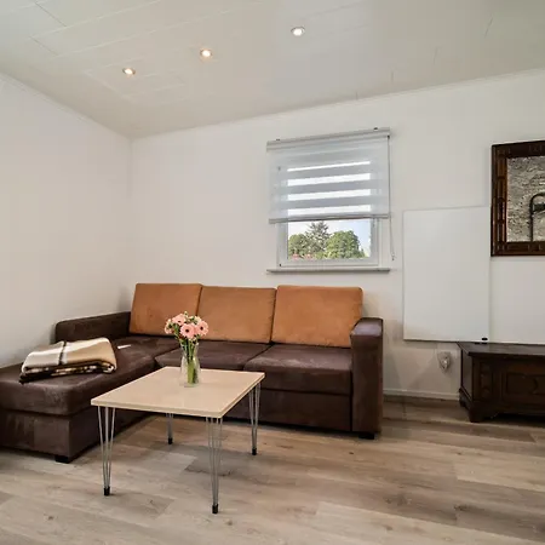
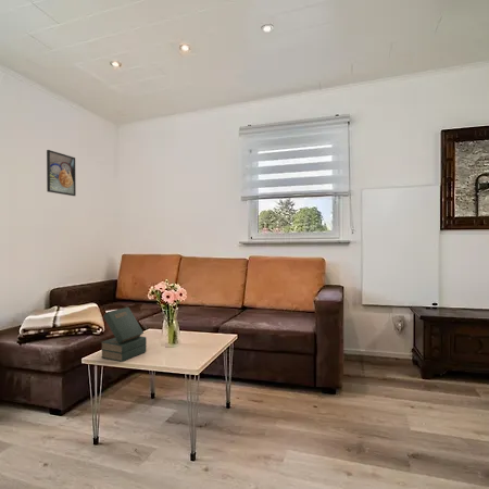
+ book (124, 331)
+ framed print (61, 174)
